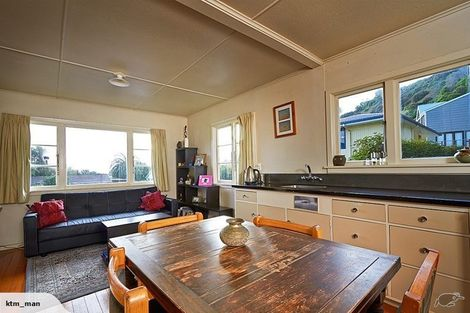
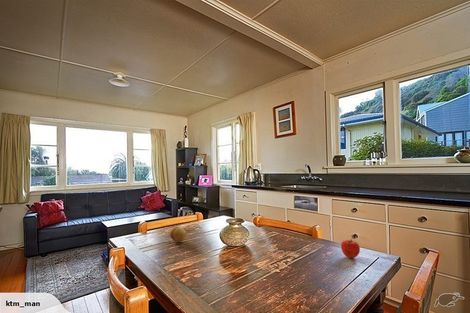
+ fruit (350, 248)
+ fruit (178, 234)
